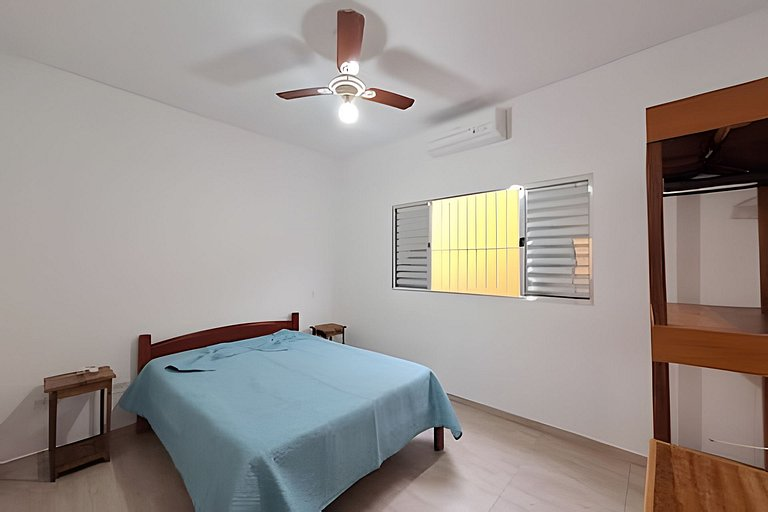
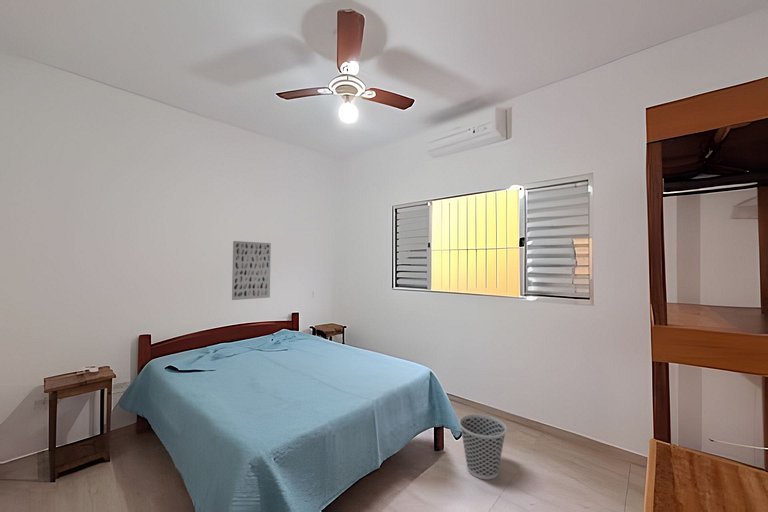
+ wastebasket (482, 447)
+ wall art (252, 270)
